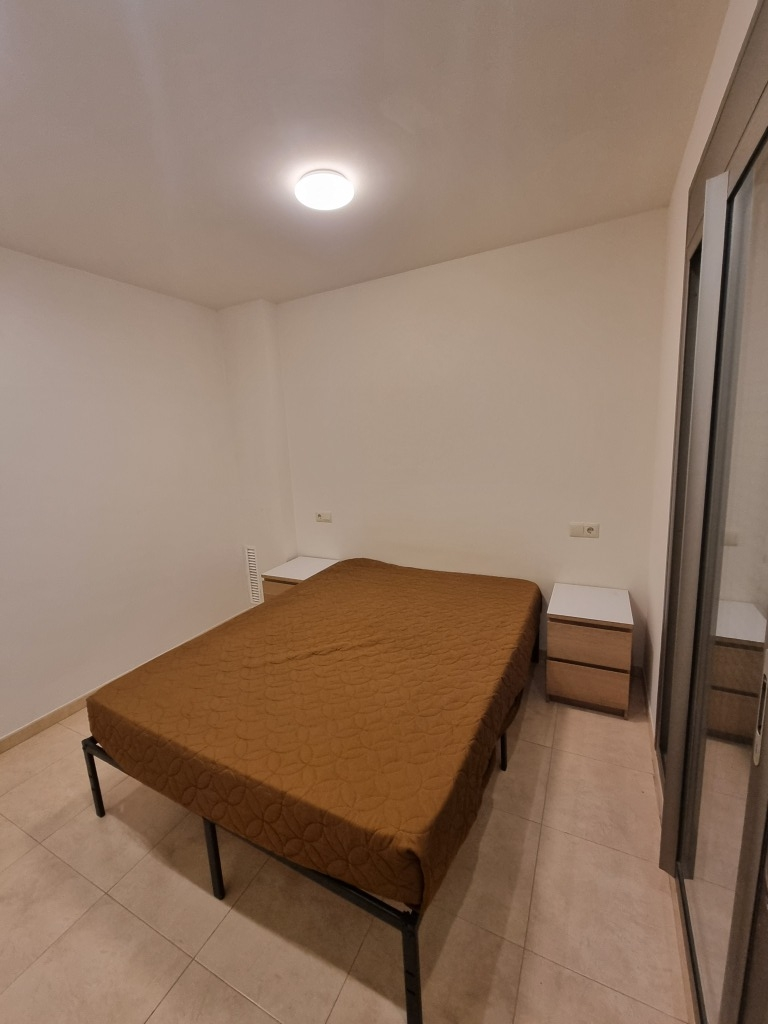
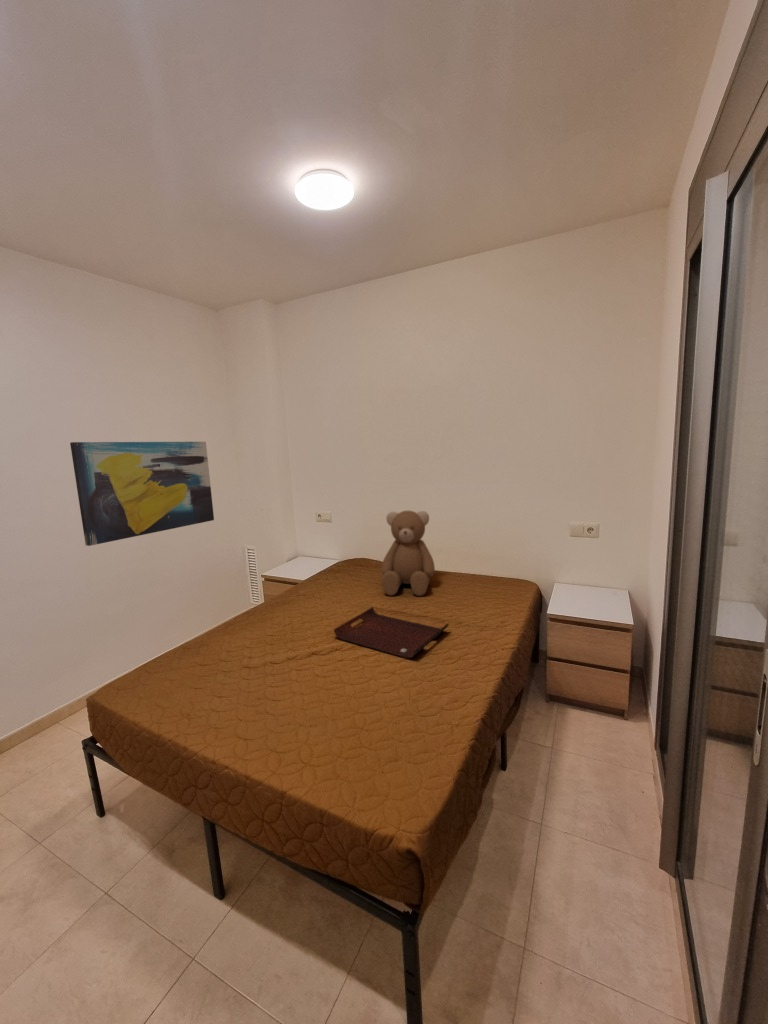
+ wall art (153, 487)
+ teddy bear (407, 550)
+ serving tray (391, 630)
